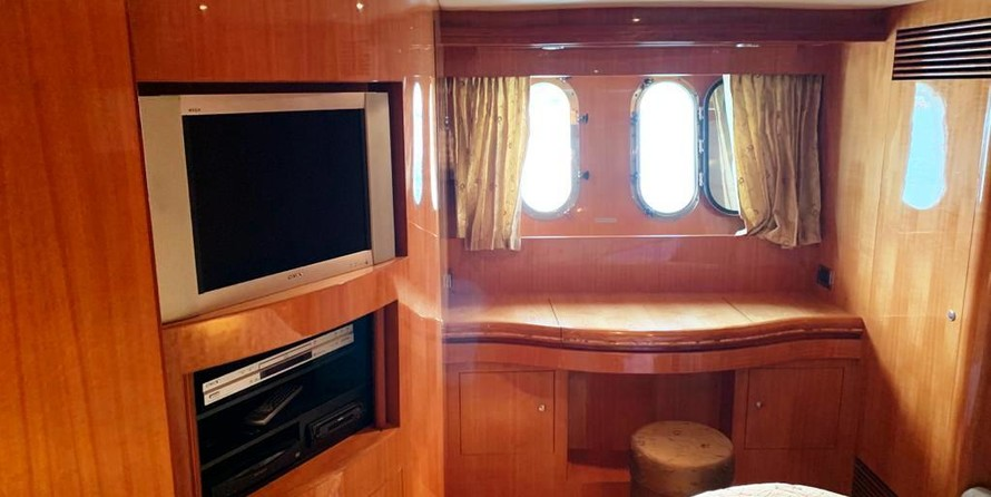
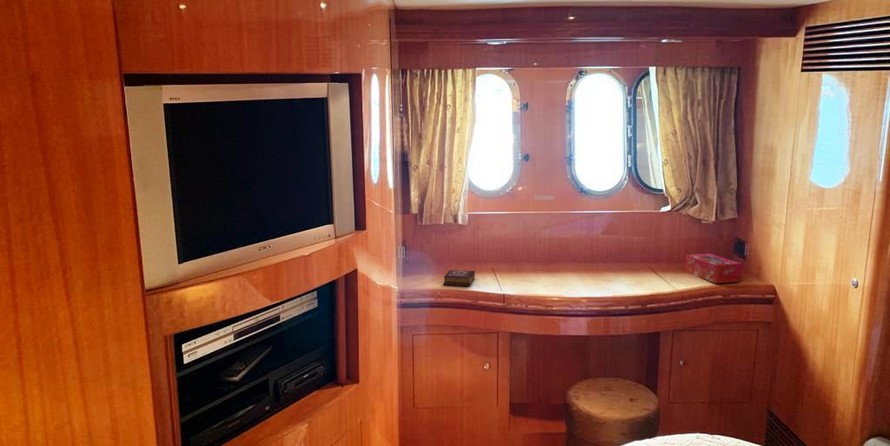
+ book (459, 277)
+ tissue box (712, 267)
